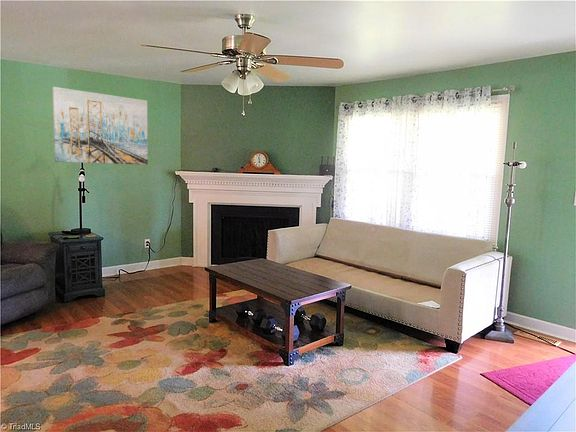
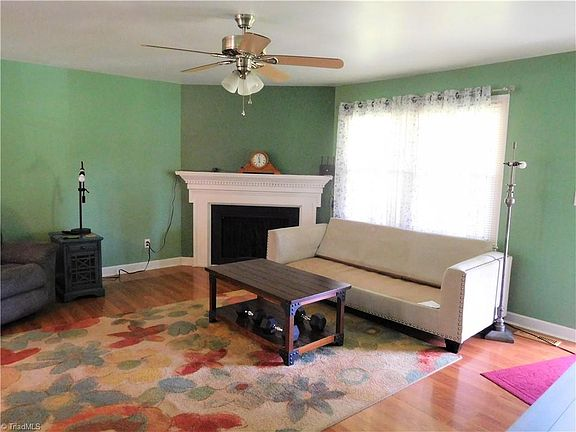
- wall art (104, 129)
